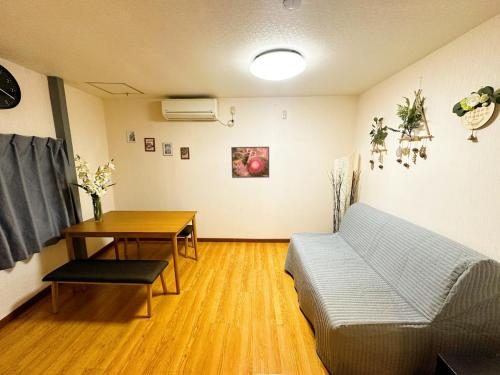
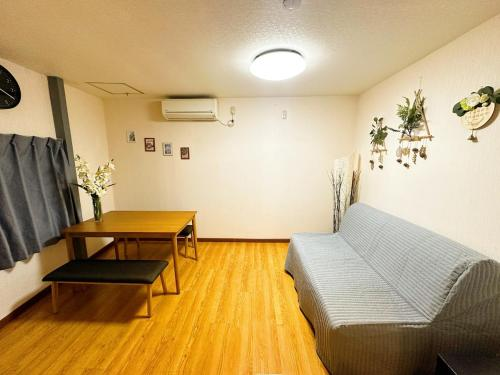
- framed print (250, 162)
